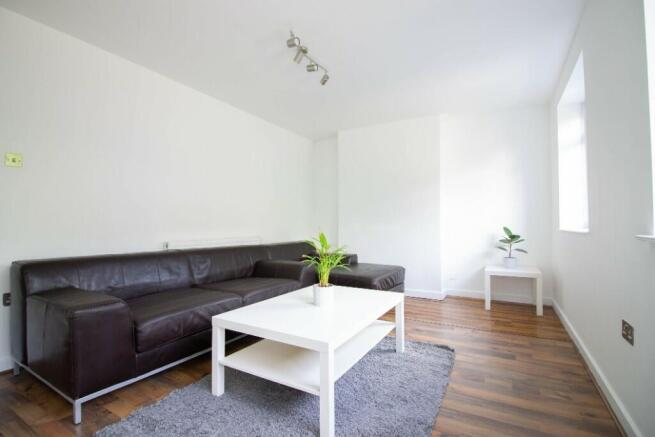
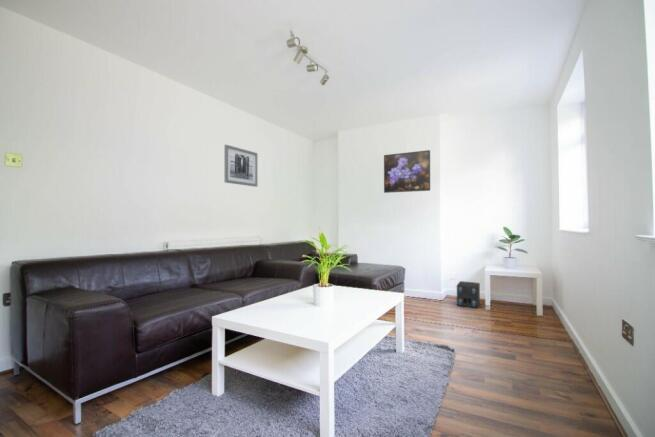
+ wall art (242, 166)
+ speaker (468, 294)
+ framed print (406, 172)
